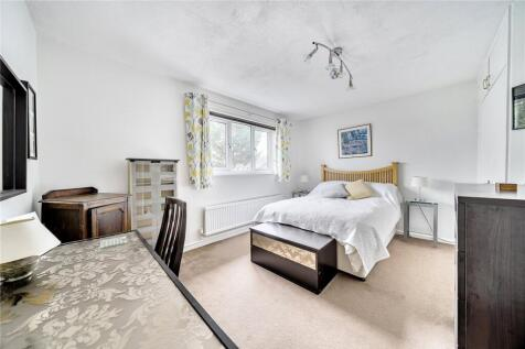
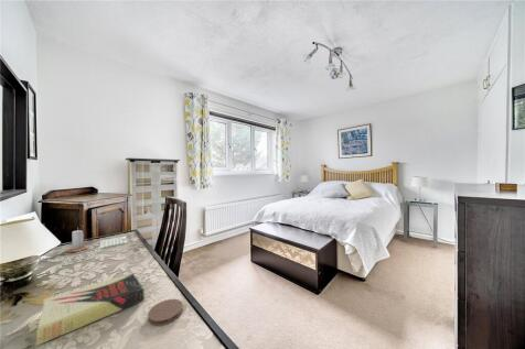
+ book (95, 301)
+ candle (77, 236)
+ coaster (165, 310)
